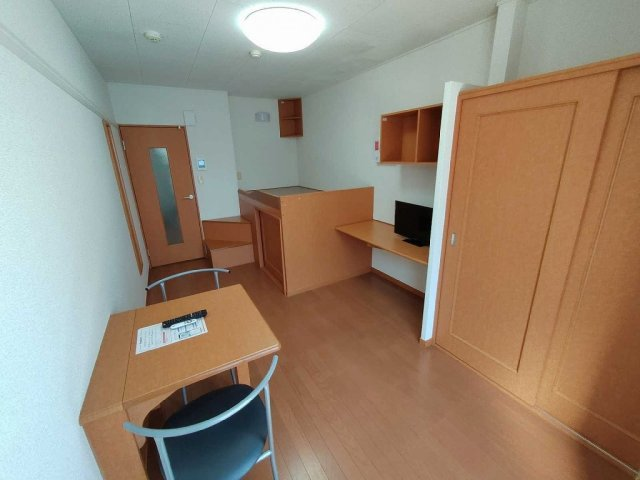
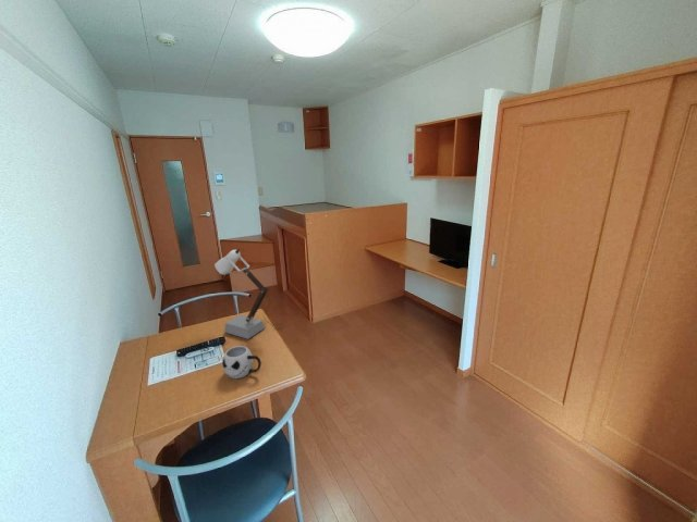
+ desk lamp (255, 284)
+ mug (243, 362)
